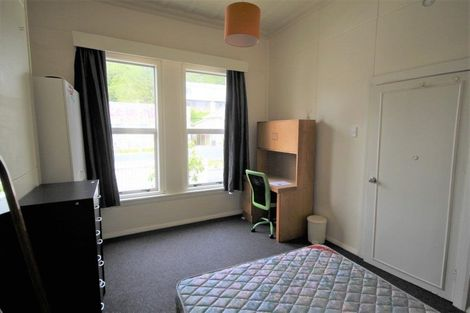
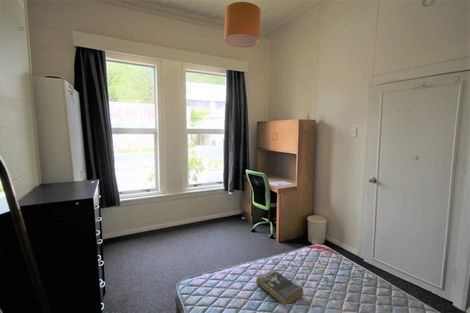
+ book (278, 285)
